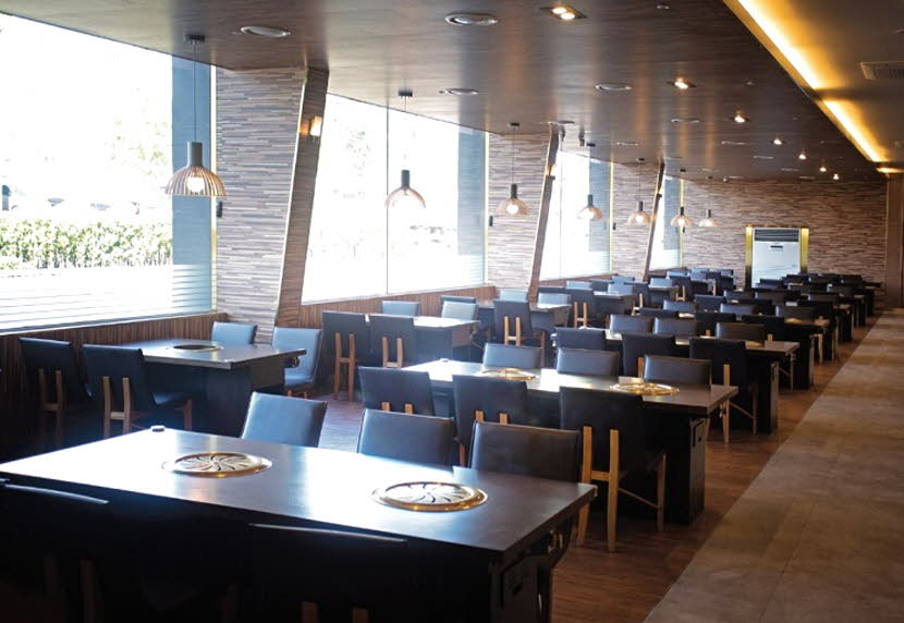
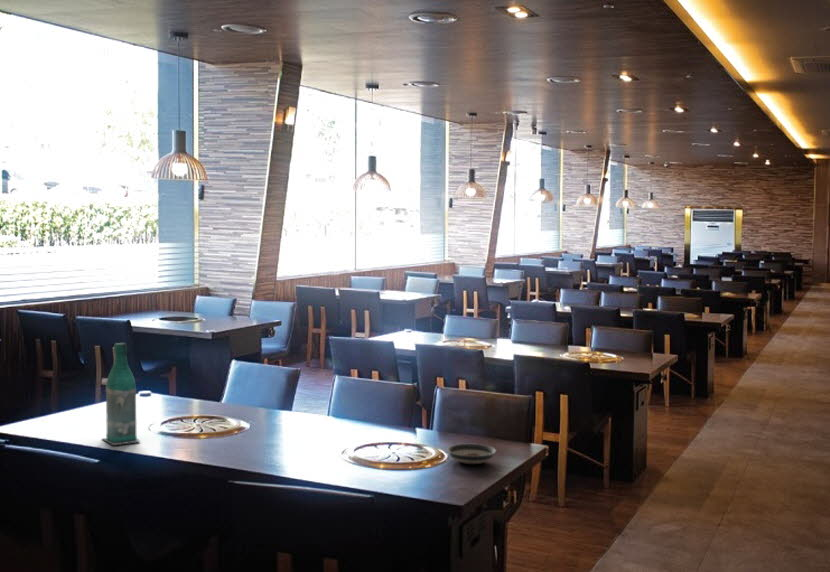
+ bottle (121, 391)
+ saucer (471, 455)
